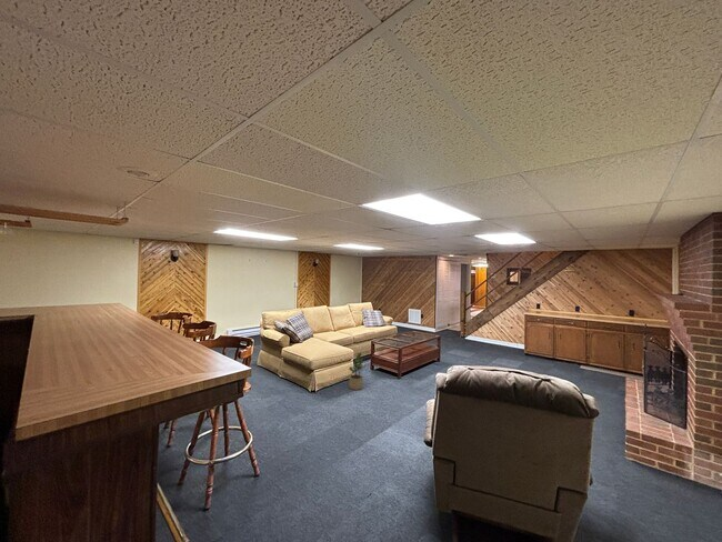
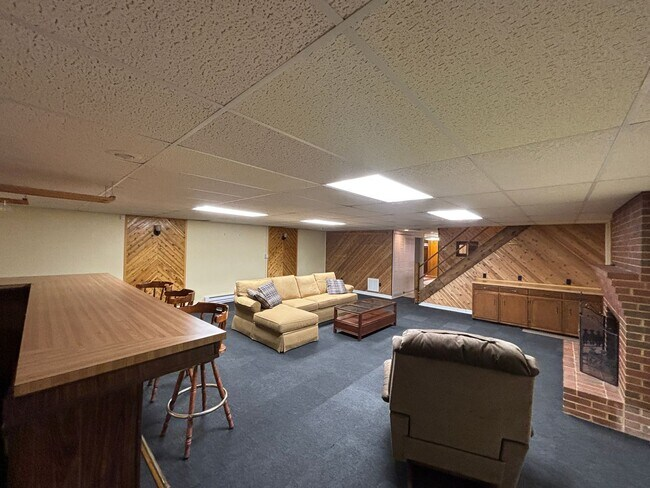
- potted plant (355, 369)
